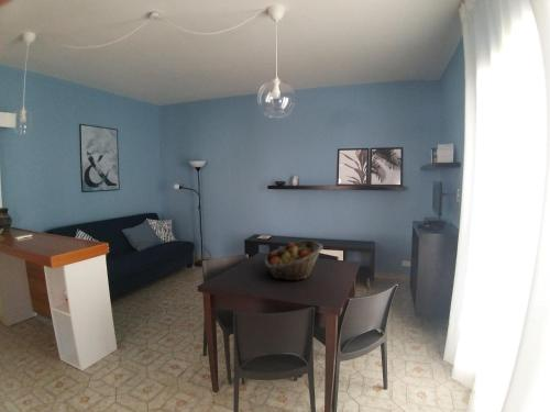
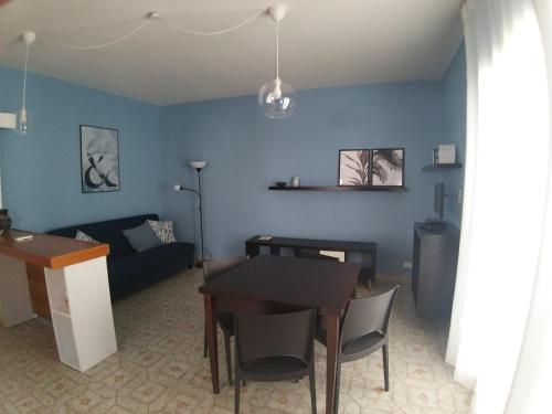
- fruit basket (293, 258)
